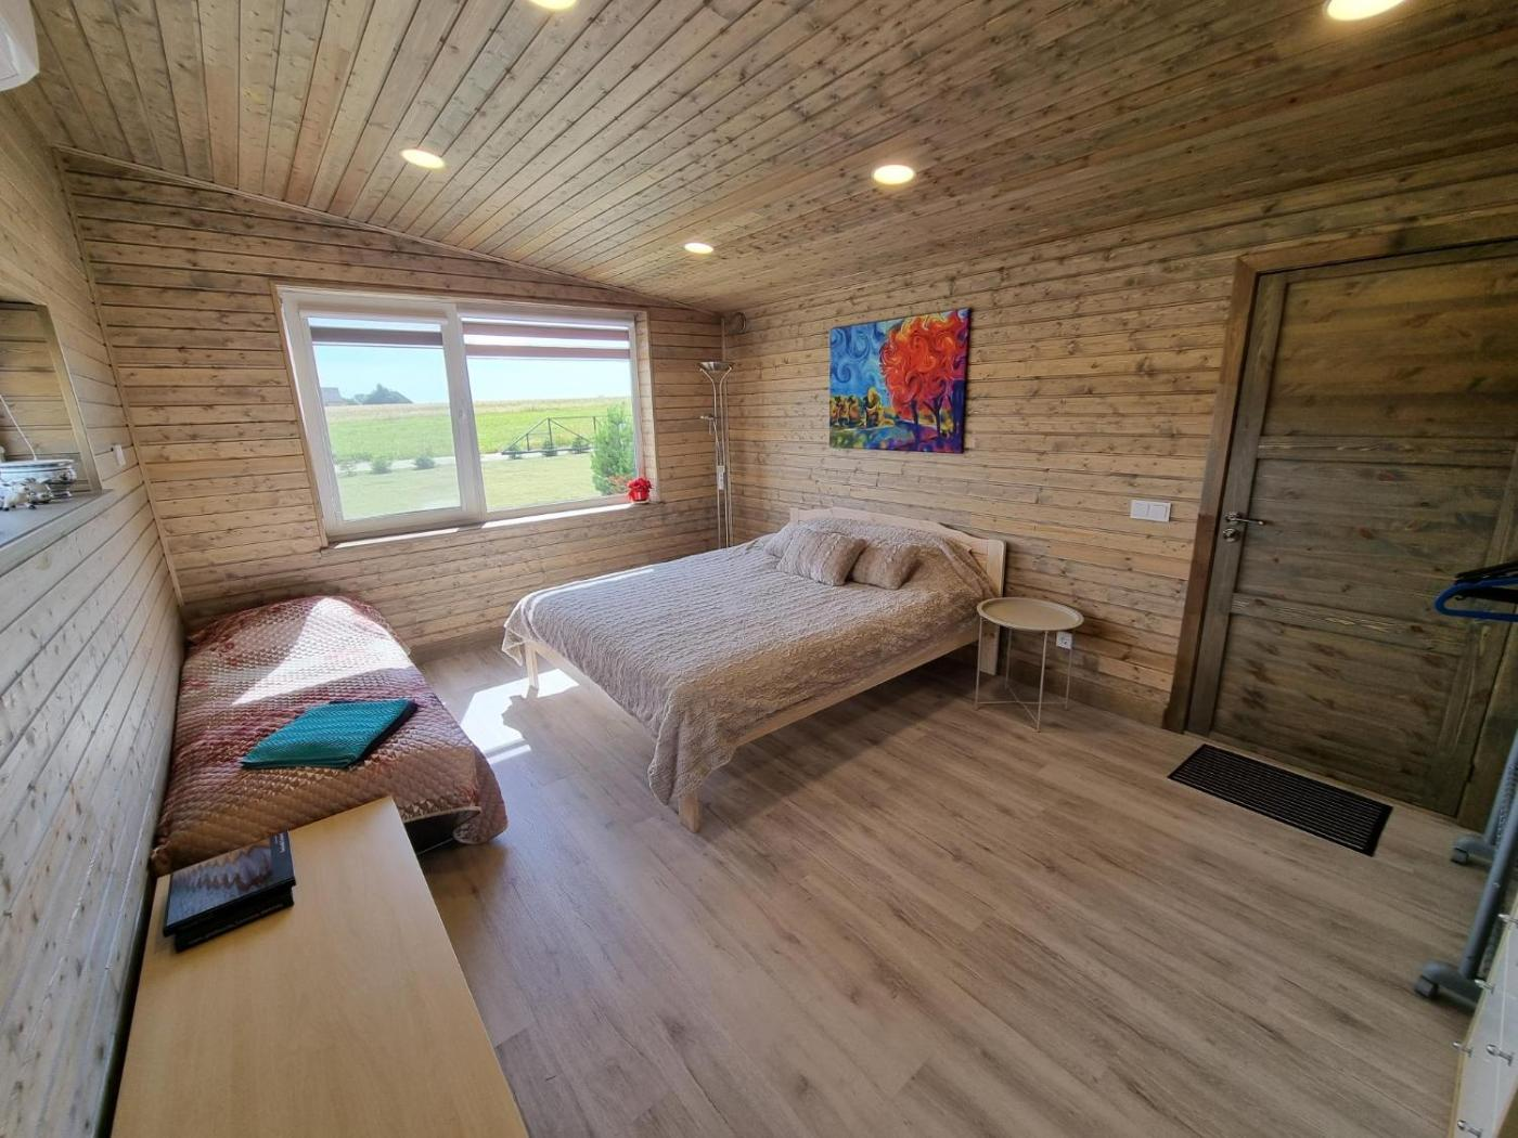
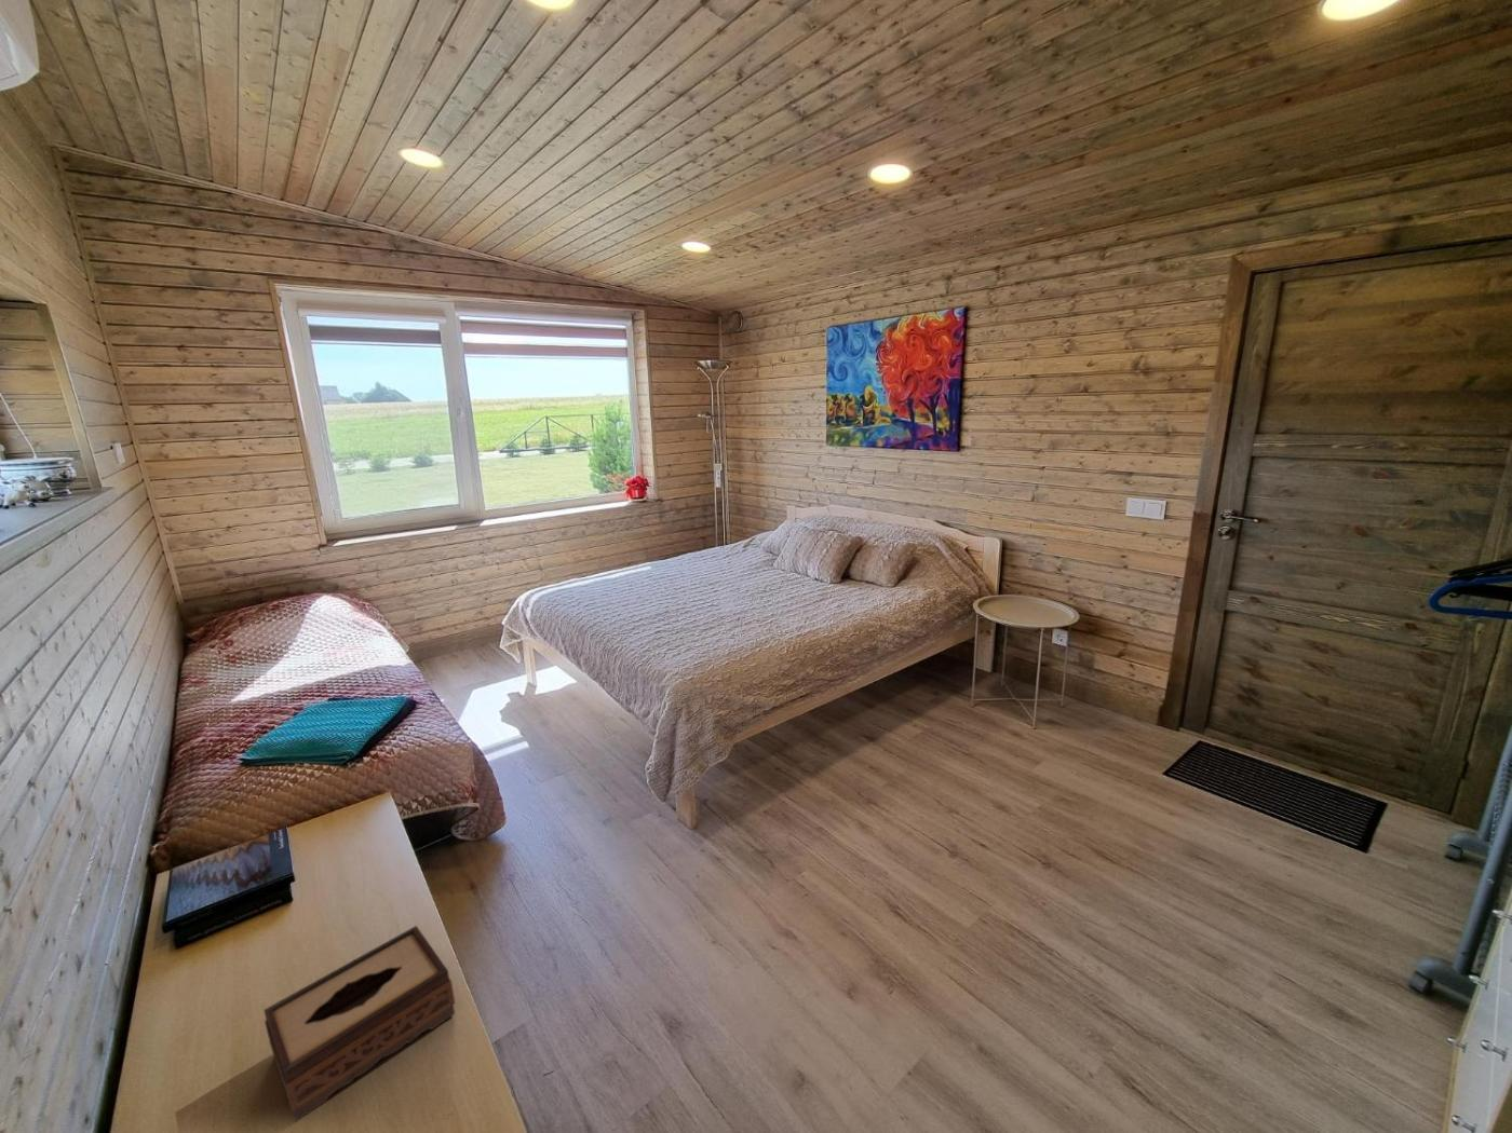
+ tissue box (363, 1012)
